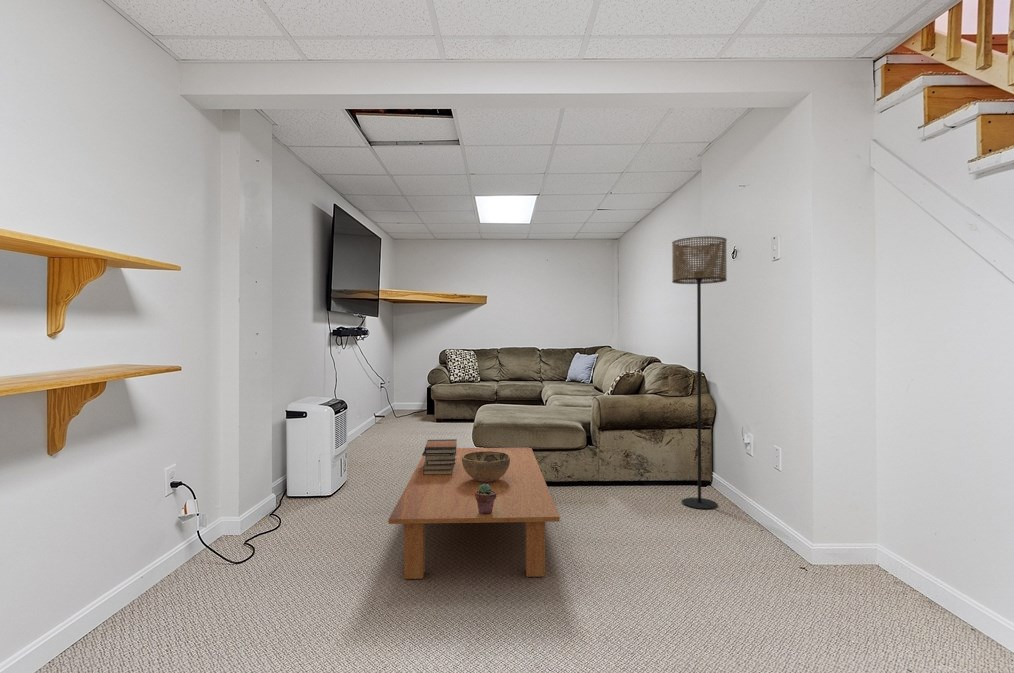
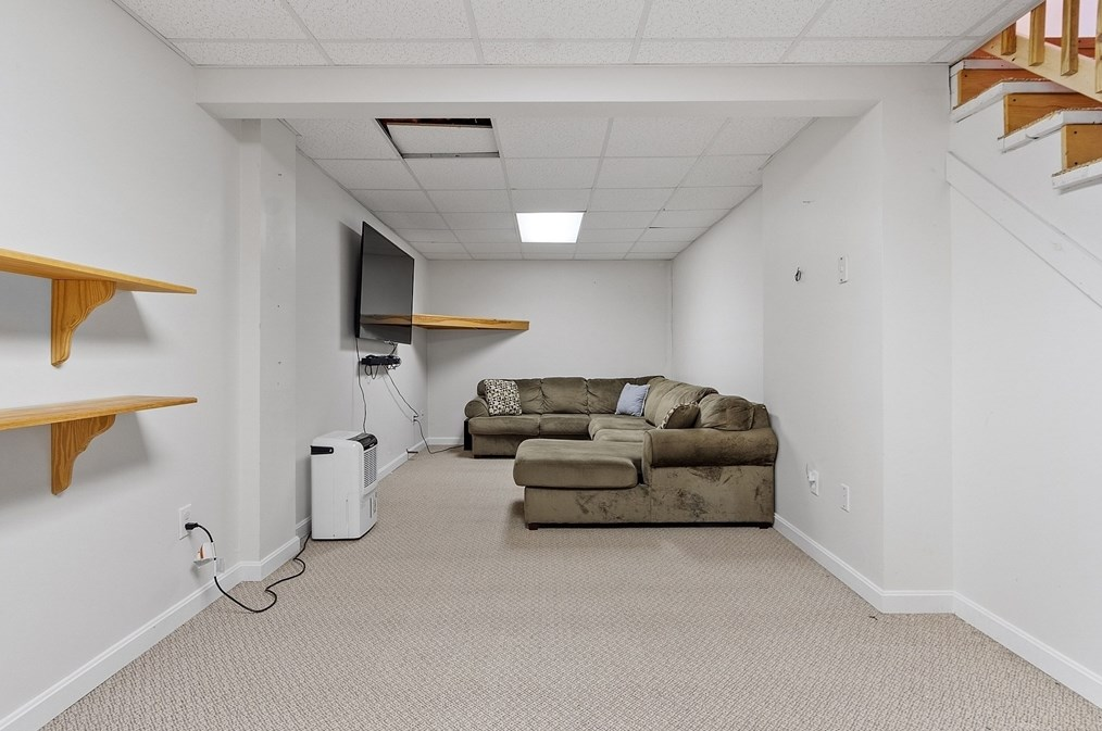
- book stack (440, 455)
- floor lamp (699, 372)
- coffee table (476, 500)
- decorative bowl (485, 467)
- potted succulent (485, 497)
